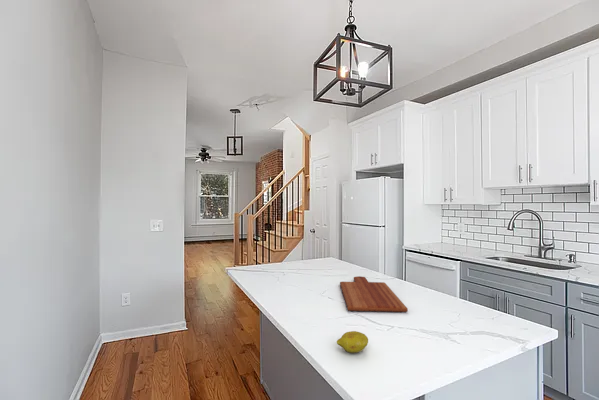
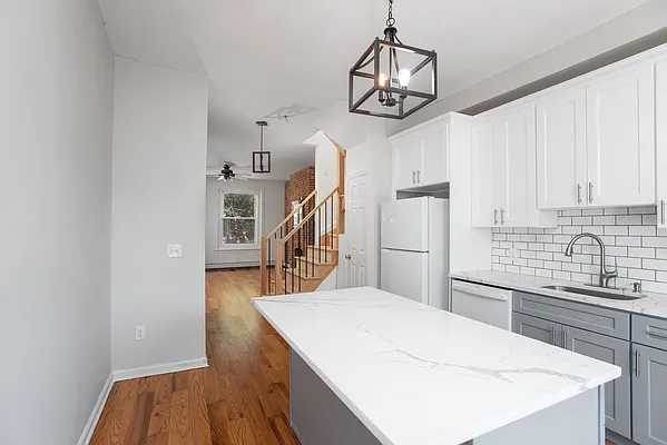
- fruit (352, 341)
- cutting board (368, 293)
